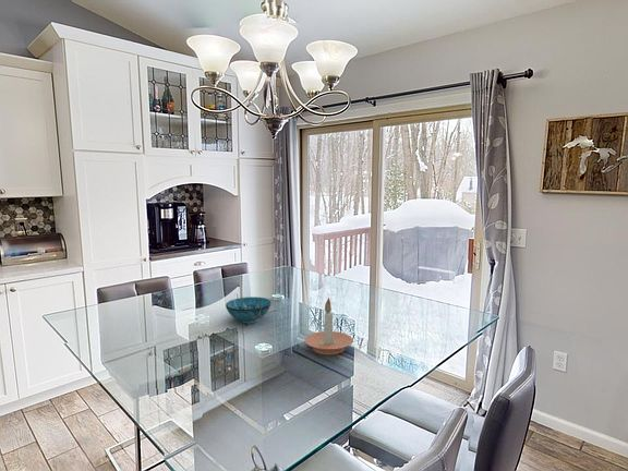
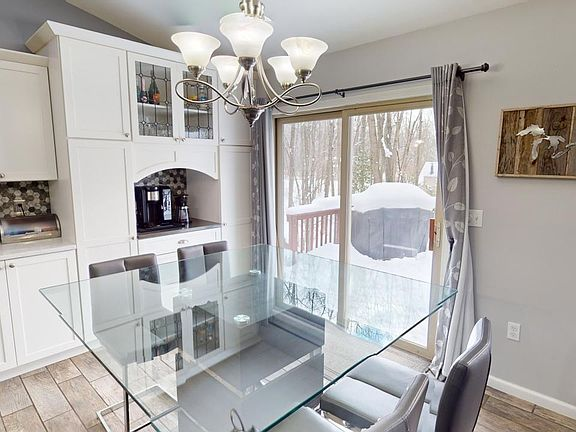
- candle holder (328, 323)
- decorative bowl (249, 311)
